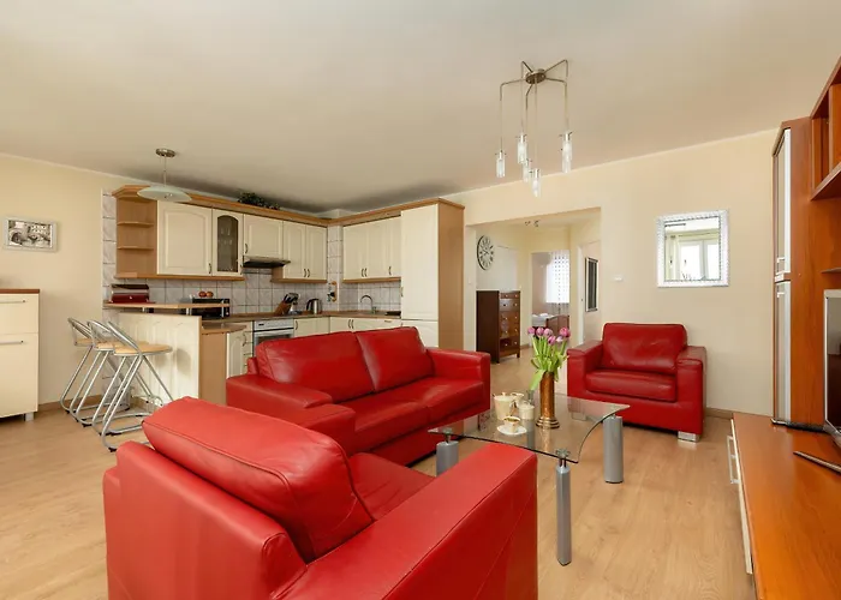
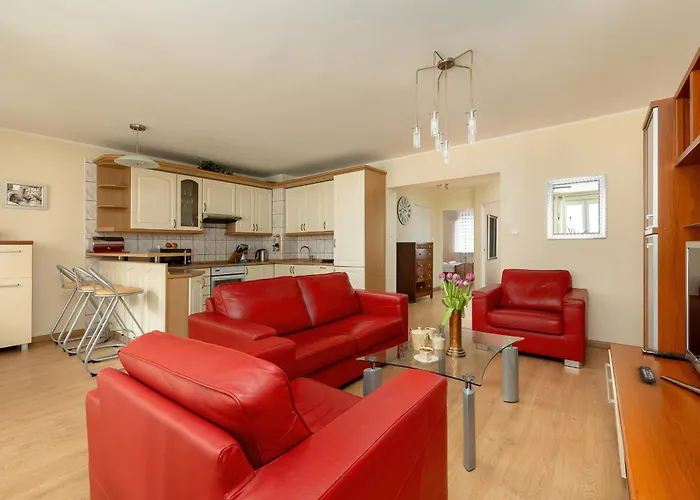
+ remote control (647, 374)
